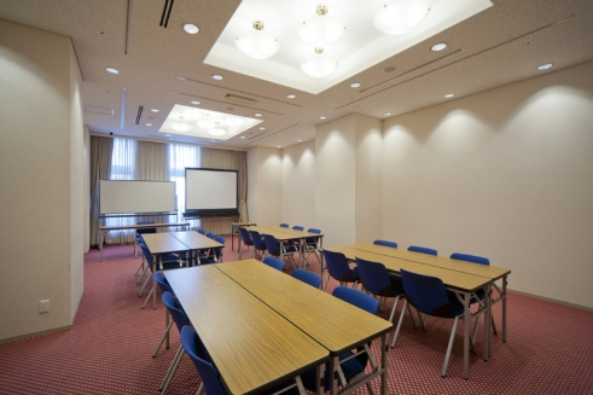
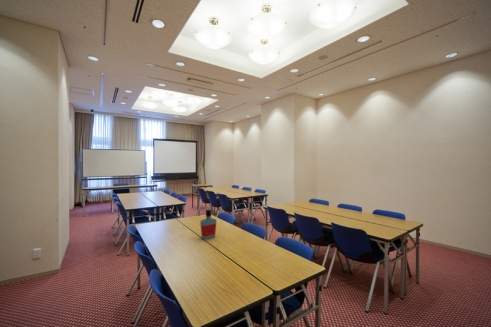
+ bottle (208, 223)
